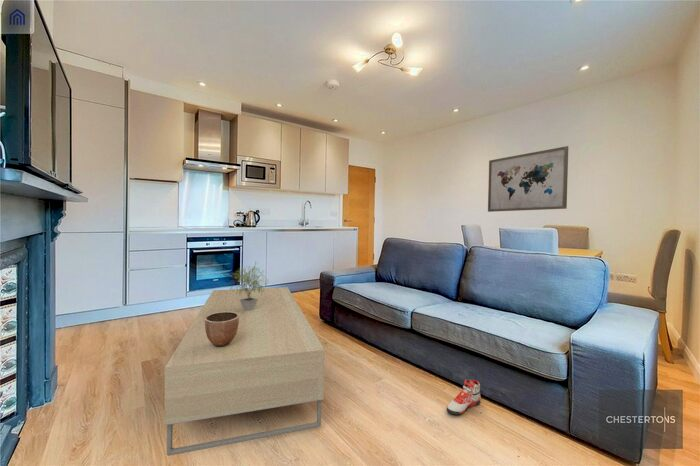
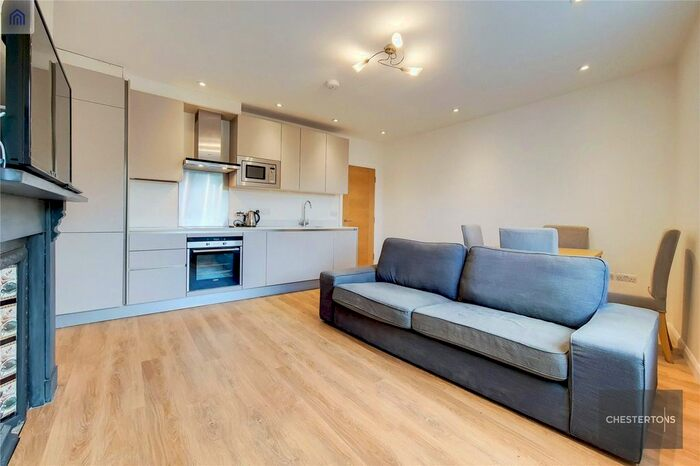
- coffee table (253, 338)
- sneaker (463, 394)
- wall art (524, 182)
- decorative bowl (221, 330)
- potted plant (248, 284)
